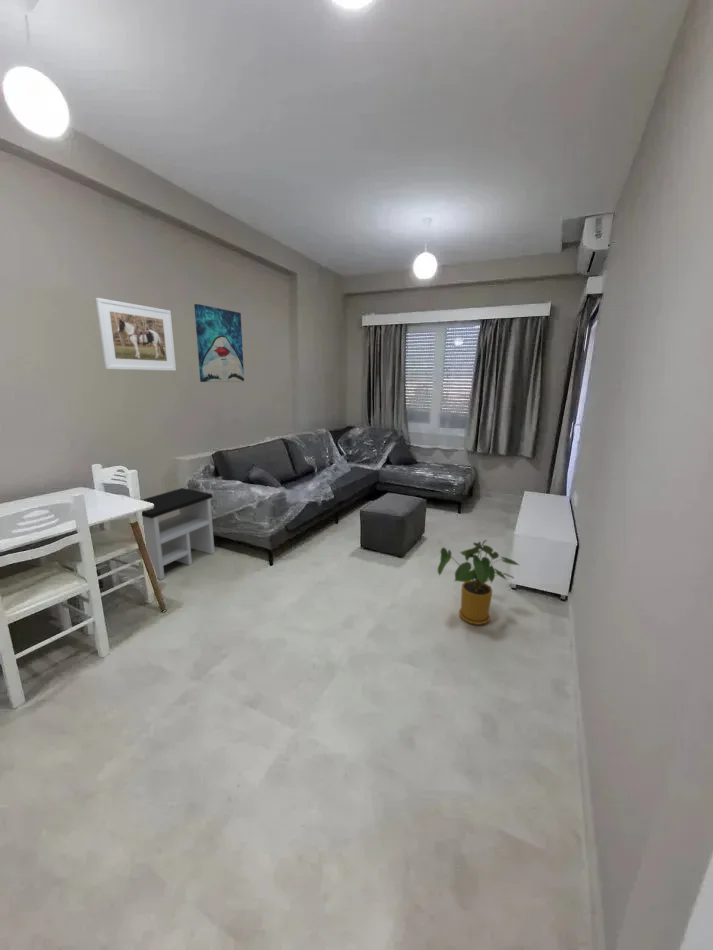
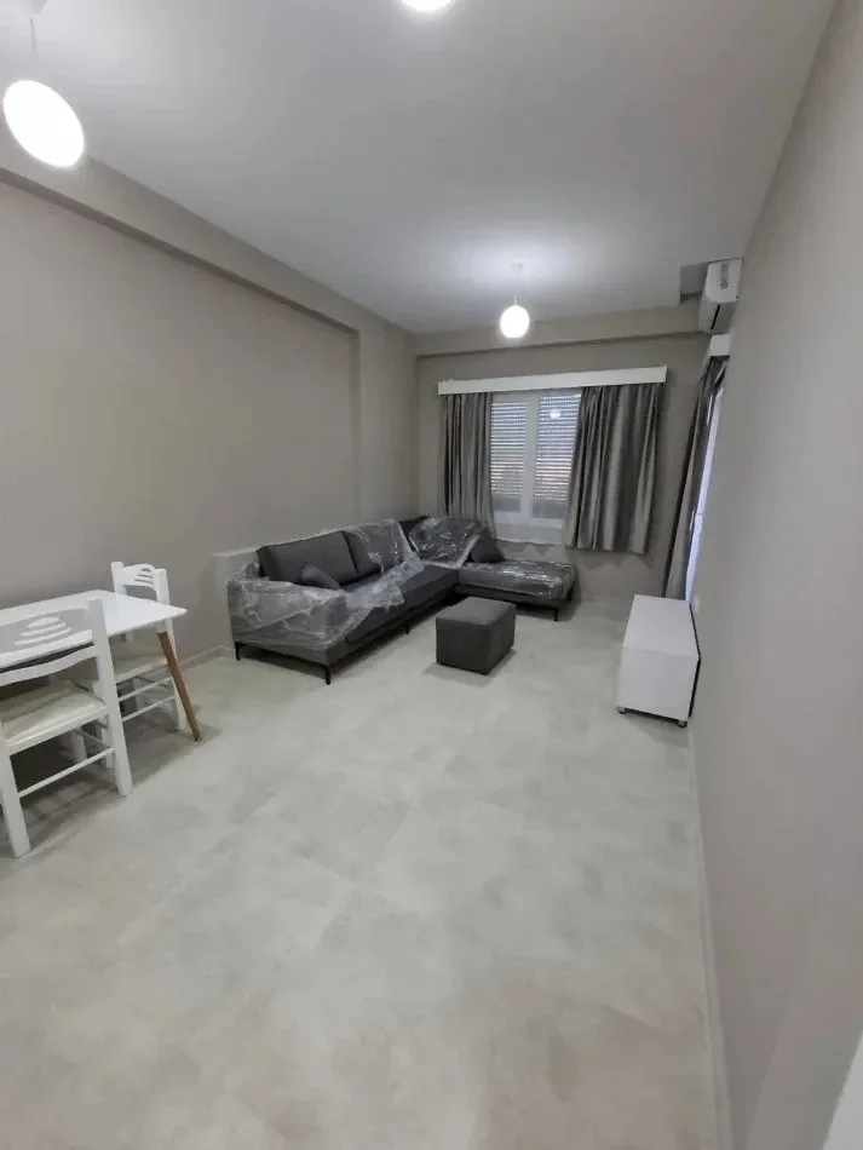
- side table (171, 530)
- house plant (479, 582)
- wall art (221, 346)
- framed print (139, 338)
